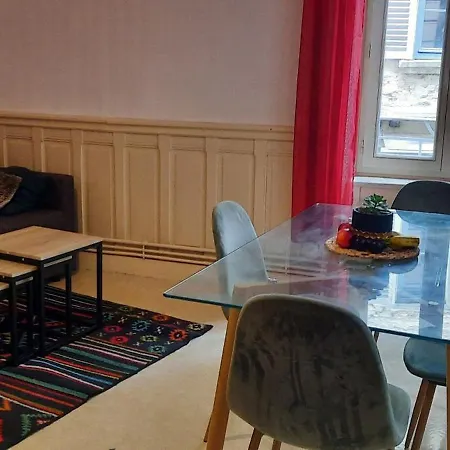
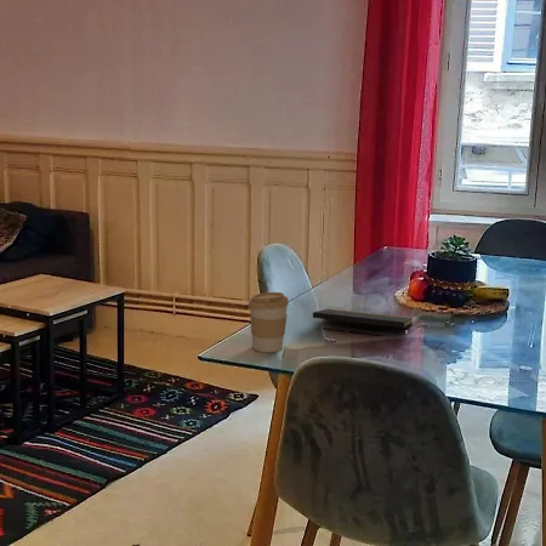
+ notepad (363, 317)
+ coffee cup (268, 320)
